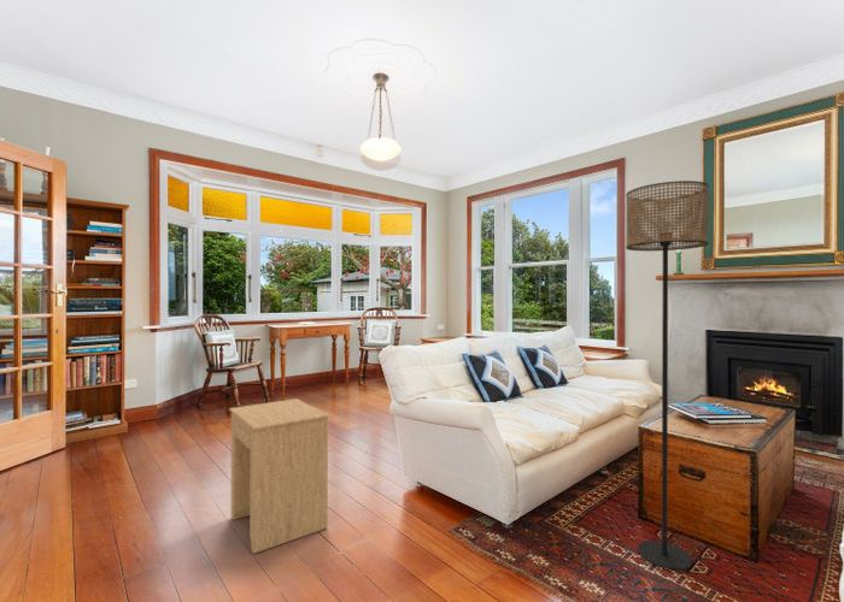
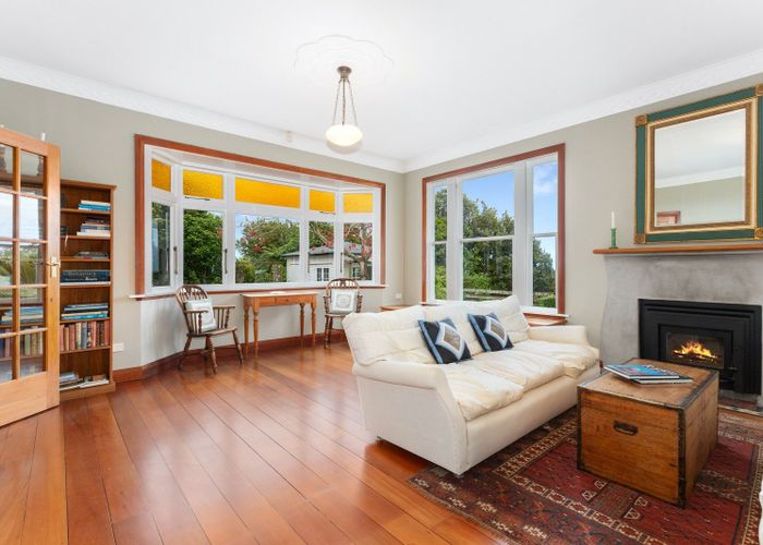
- side table (279, 466)
- floor lamp (664, 373)
